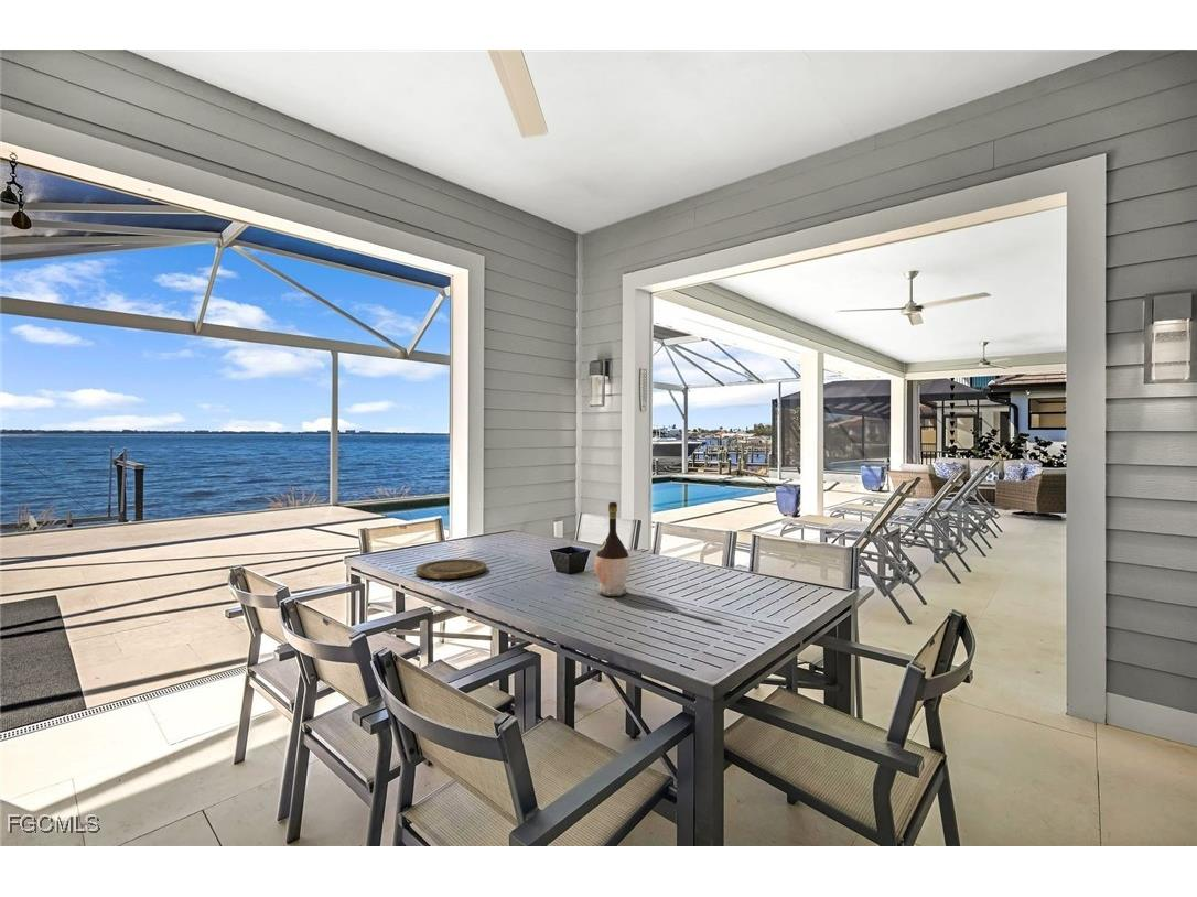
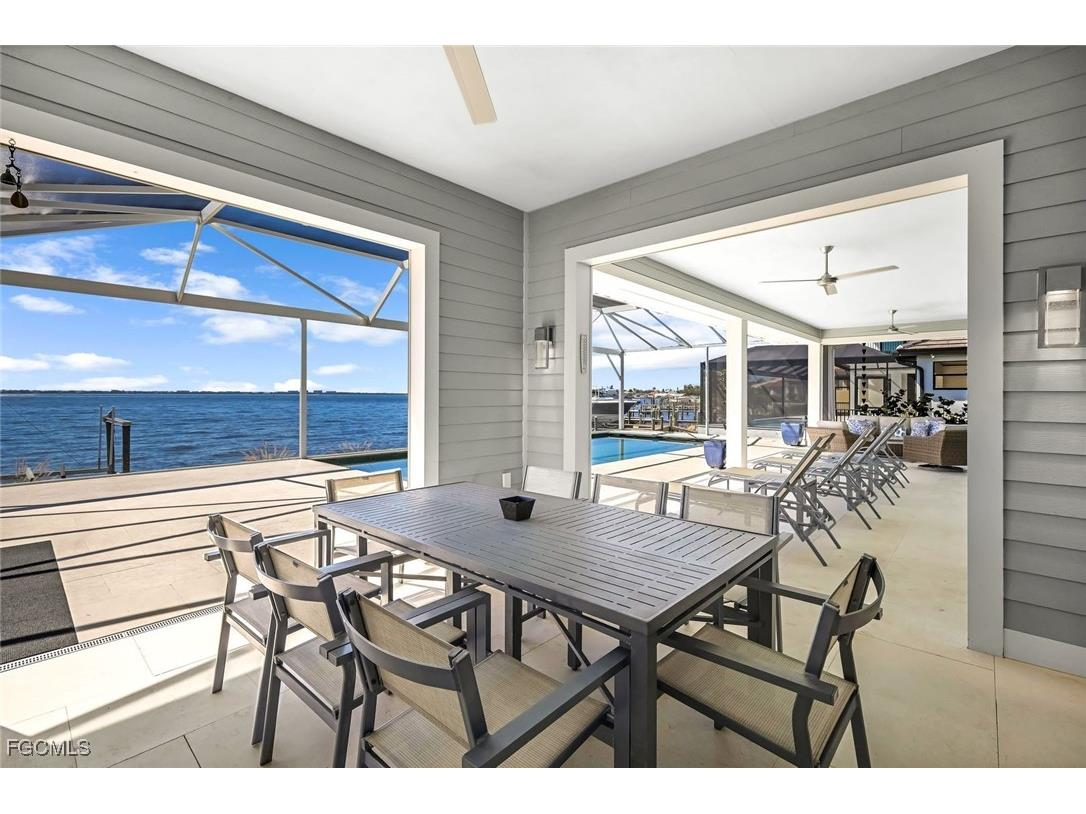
- plate (451, 568)
- wine bottle (612, 548)
